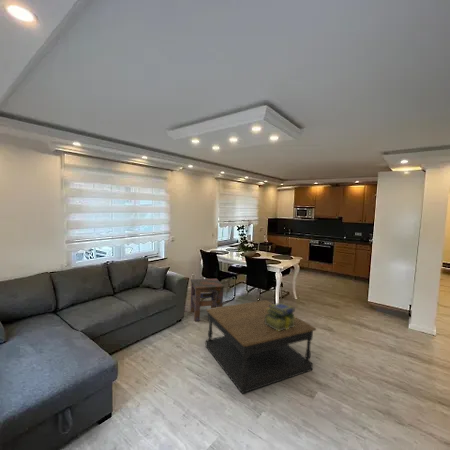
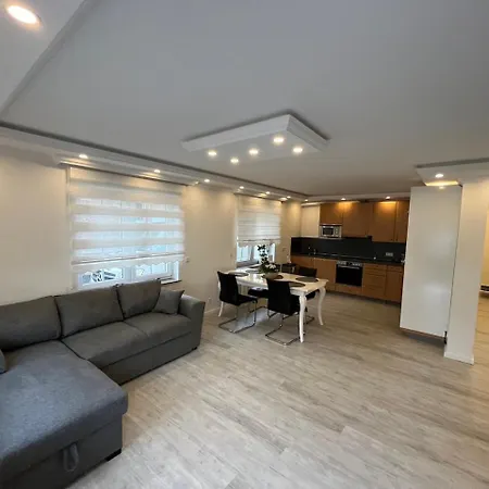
- stack of books (280, 314)
- coffee table (256, 337)
- side table (206, 297)
